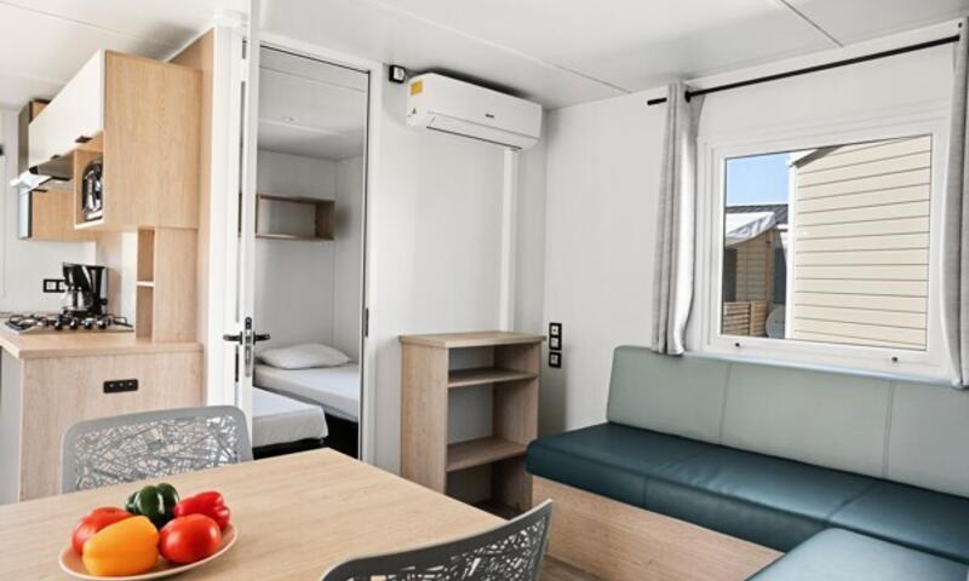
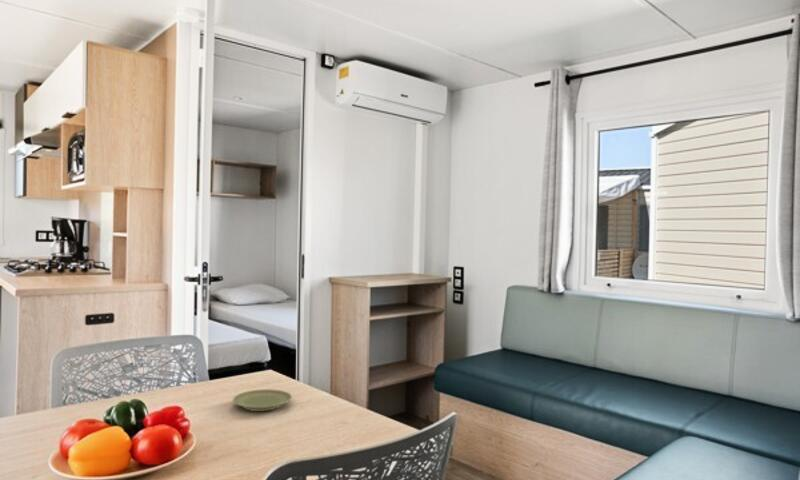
+ plate (262, 401)
